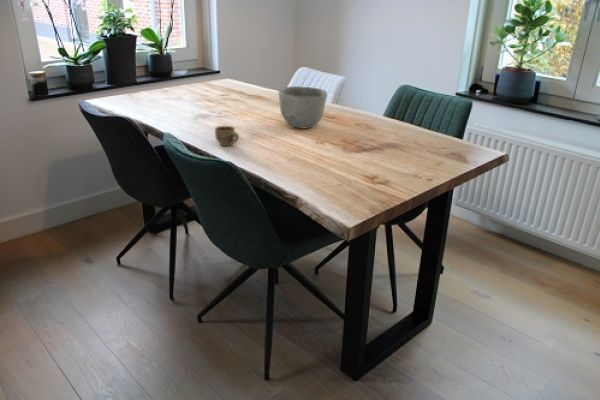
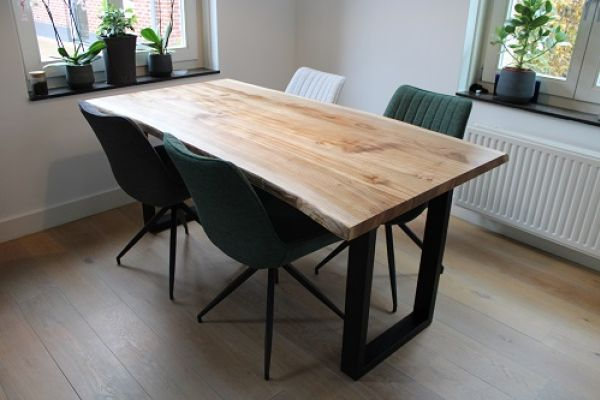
- cup (227, 137)
- bowl (302, 108)
